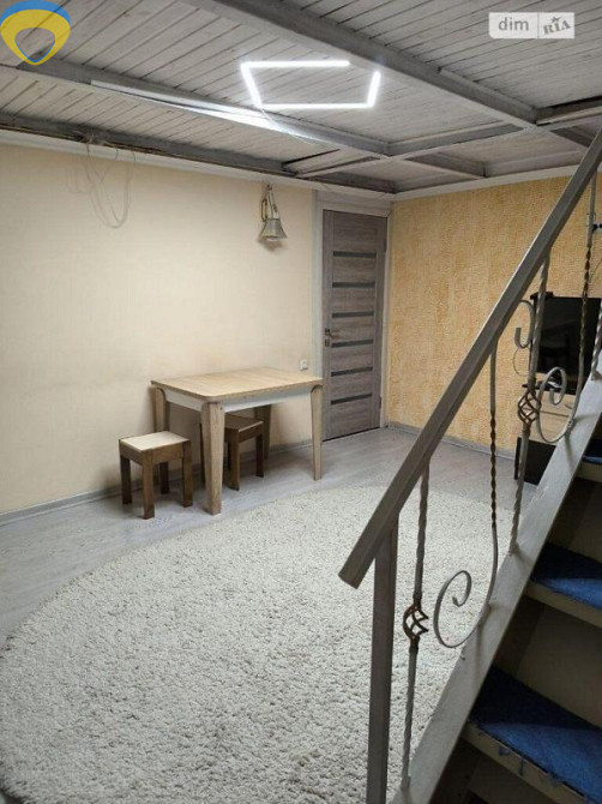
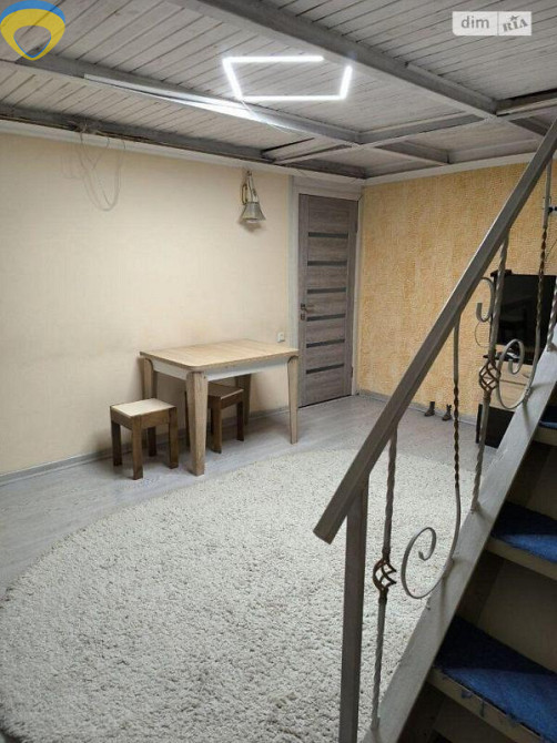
+ boots (434, 410)
